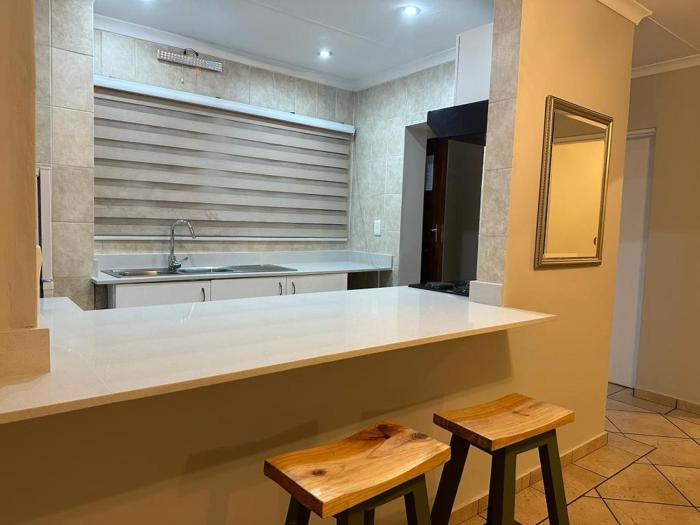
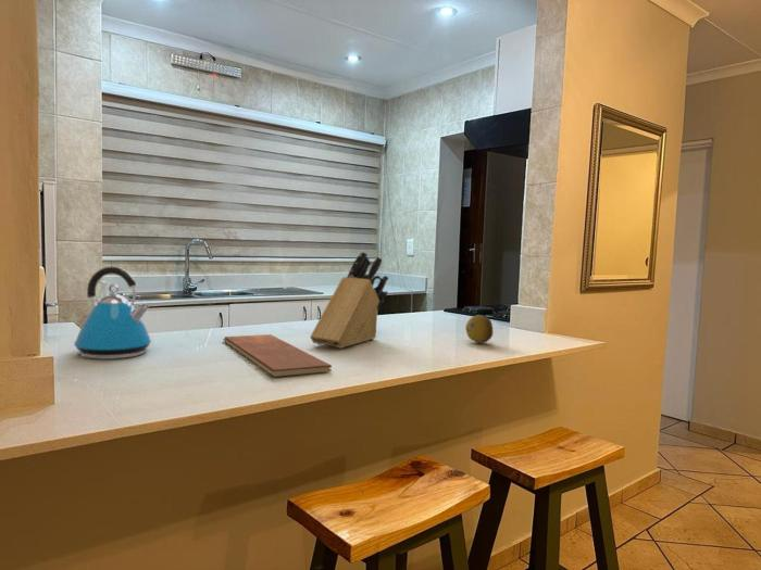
+ fruit (479, 329)
+ chopping board (271, 352)
+ knife block (353, 296)
+ kettle (111, 309)
